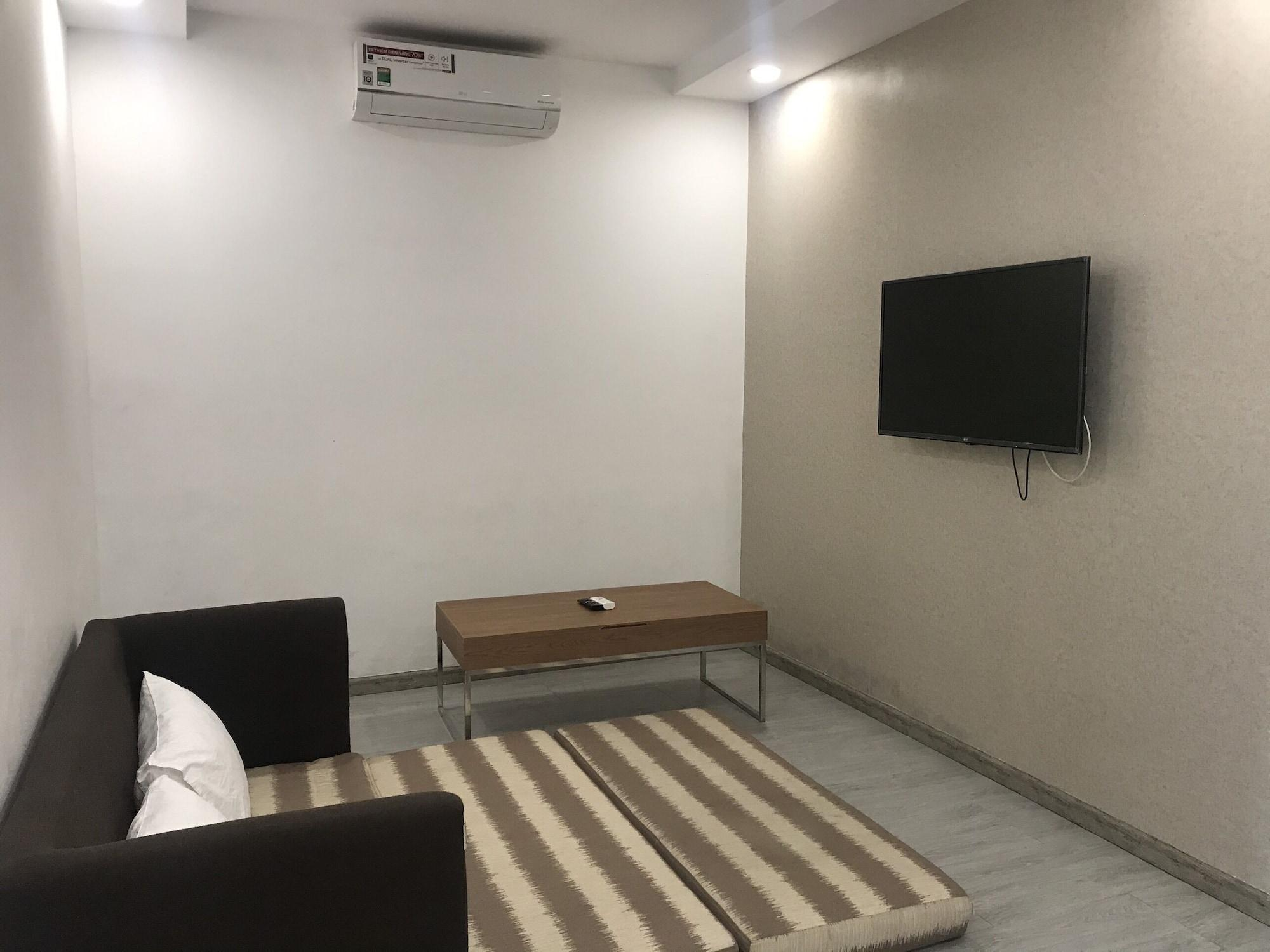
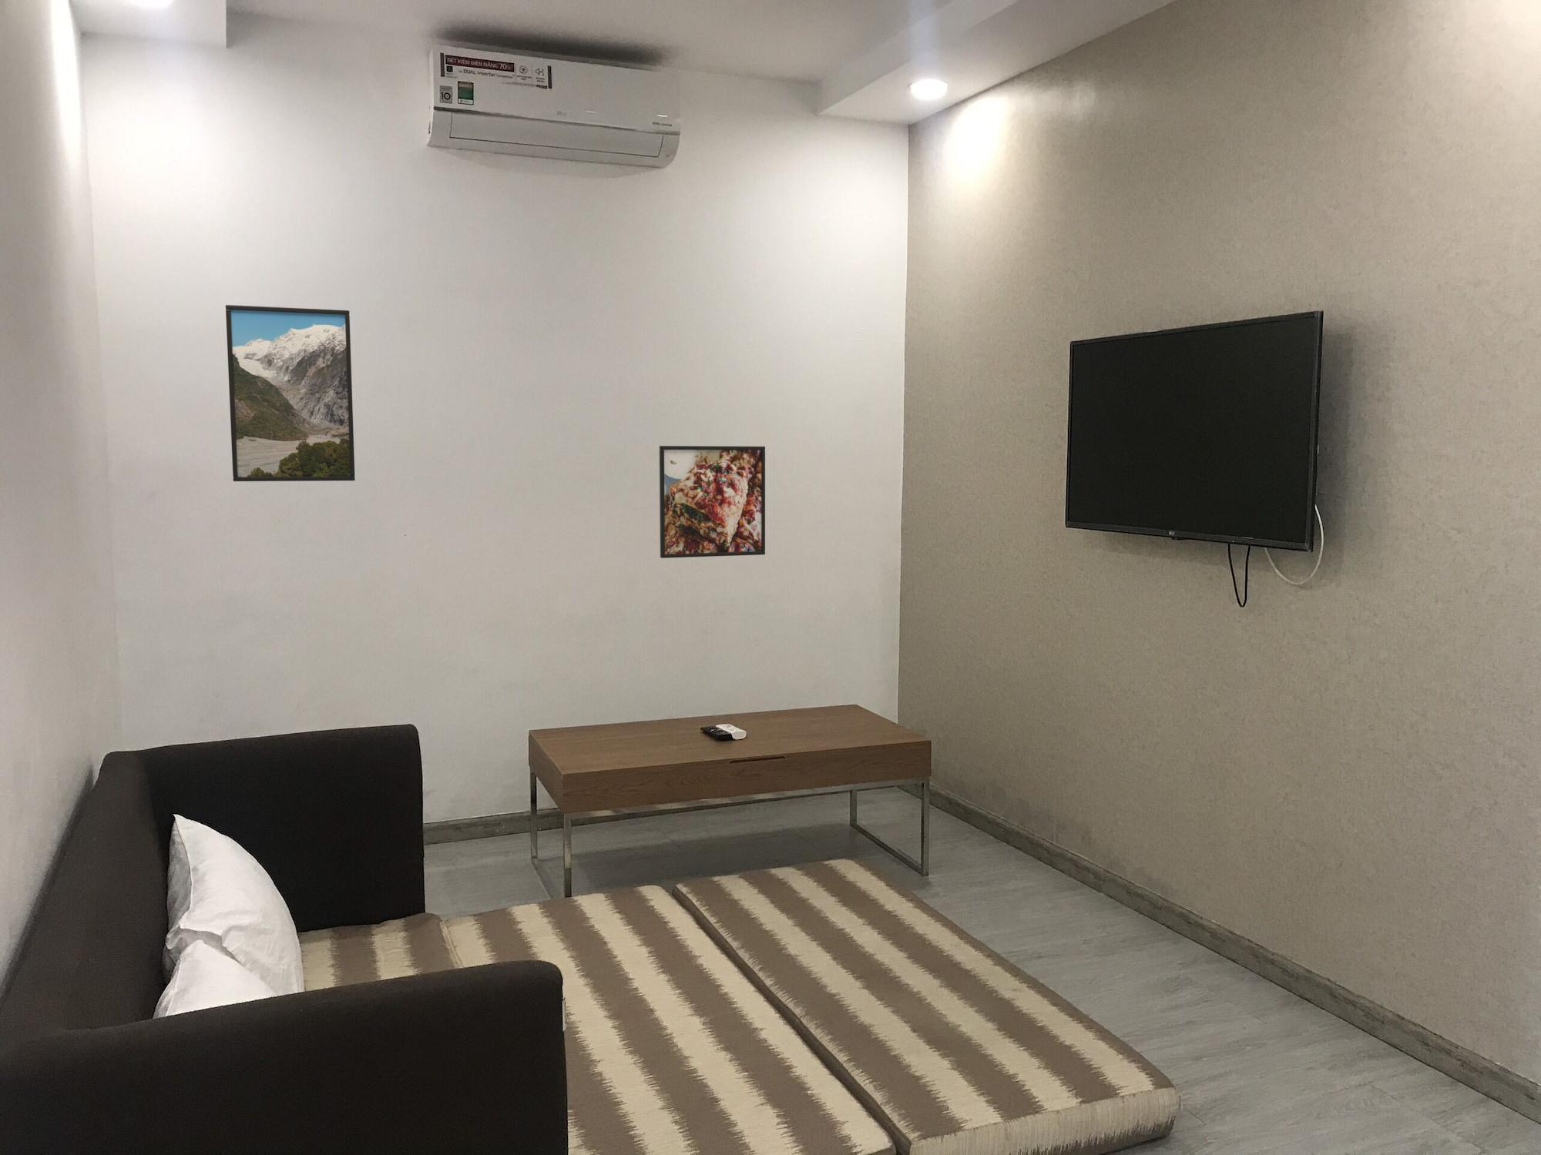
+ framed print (291, 396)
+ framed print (712, 501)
